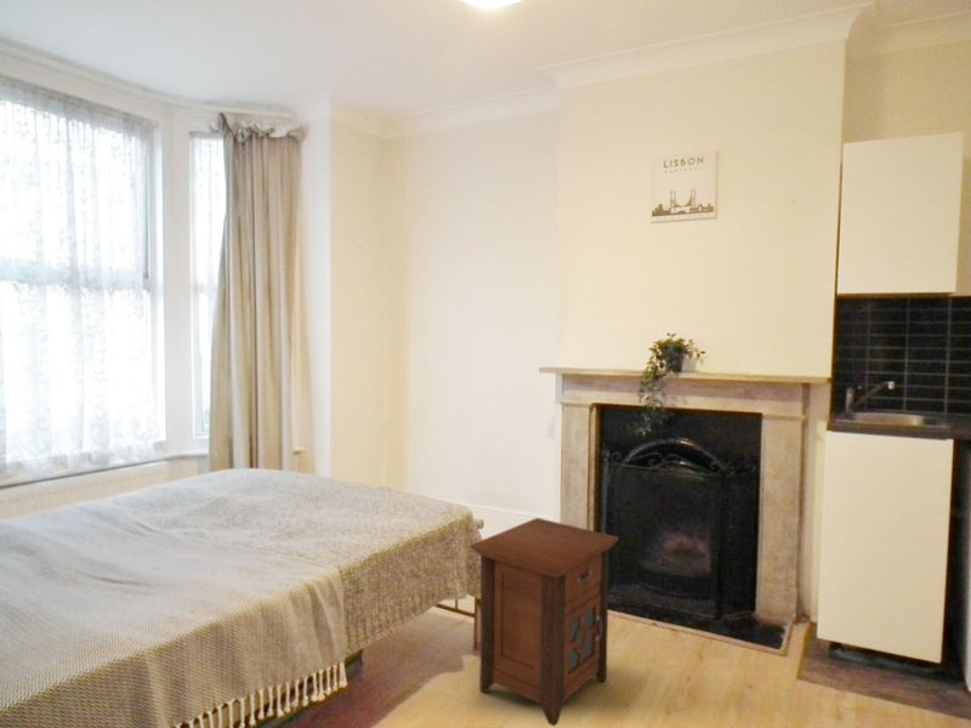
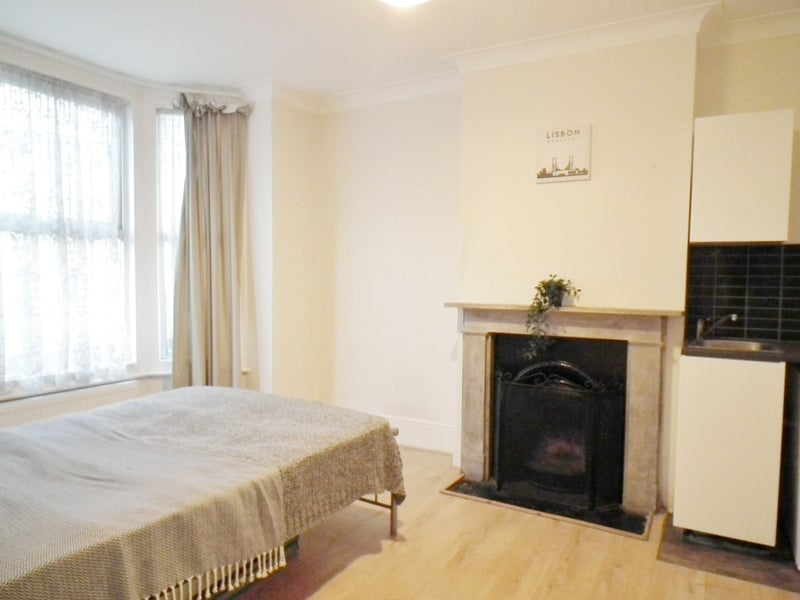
- nightstand (545, 613)
